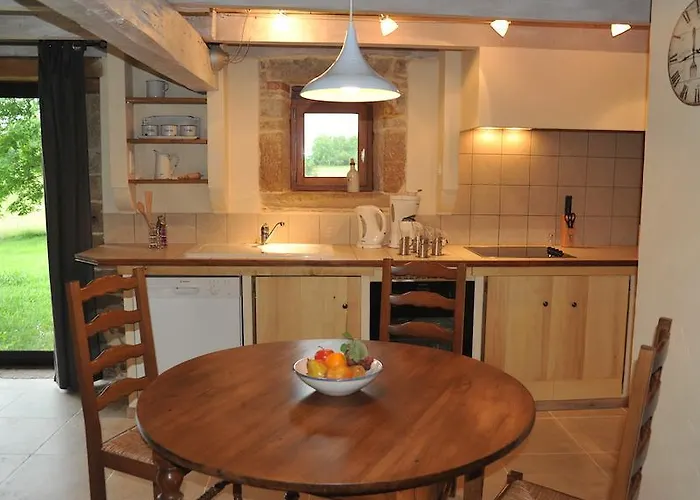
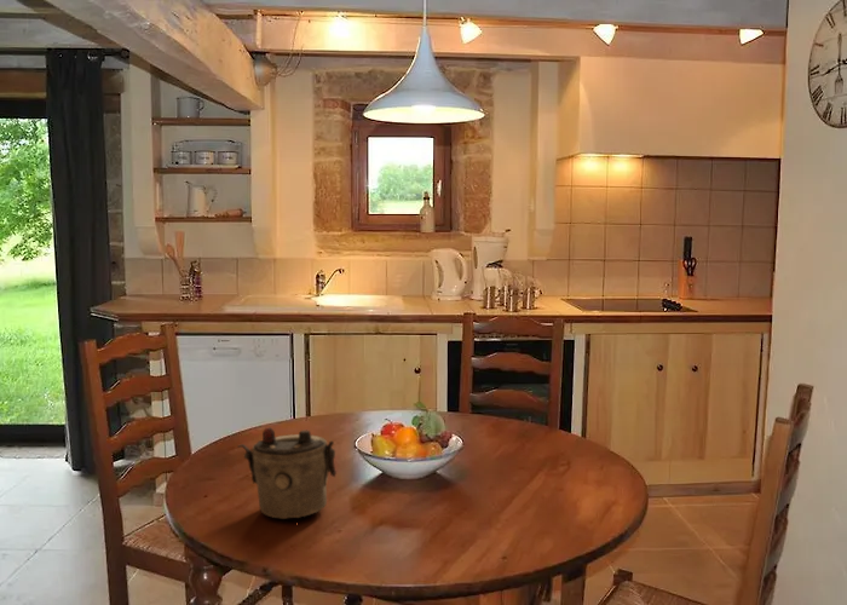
+ teapot (288, 468)
